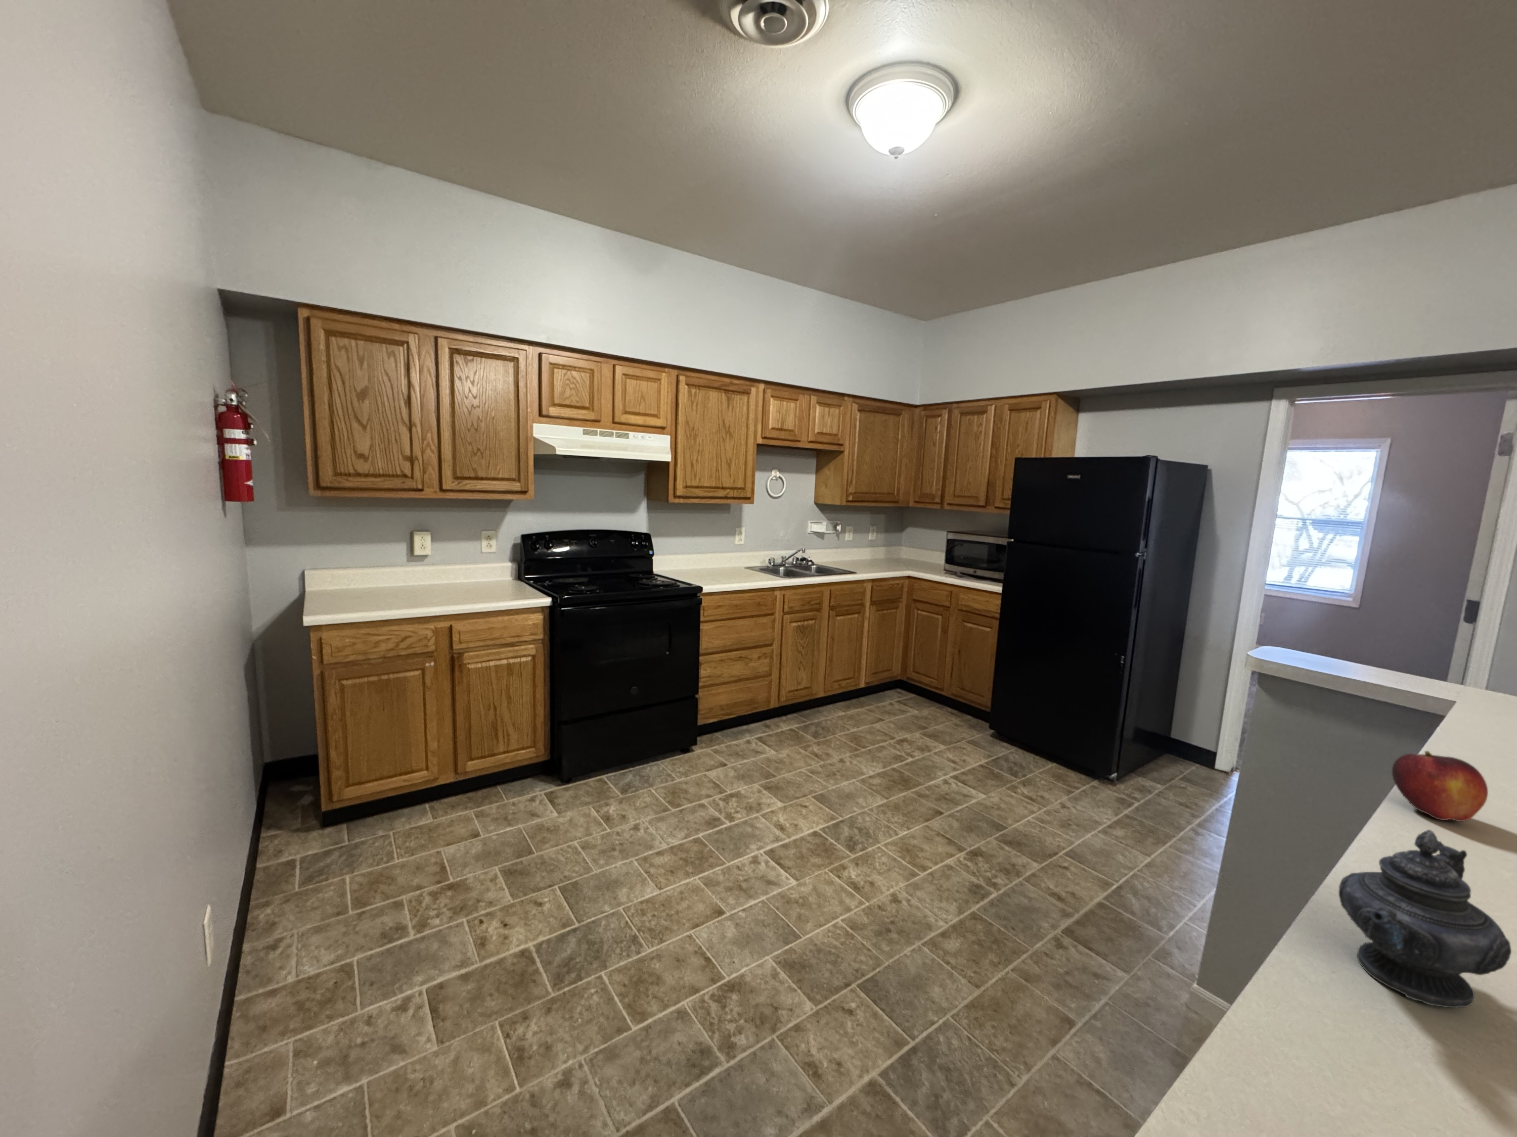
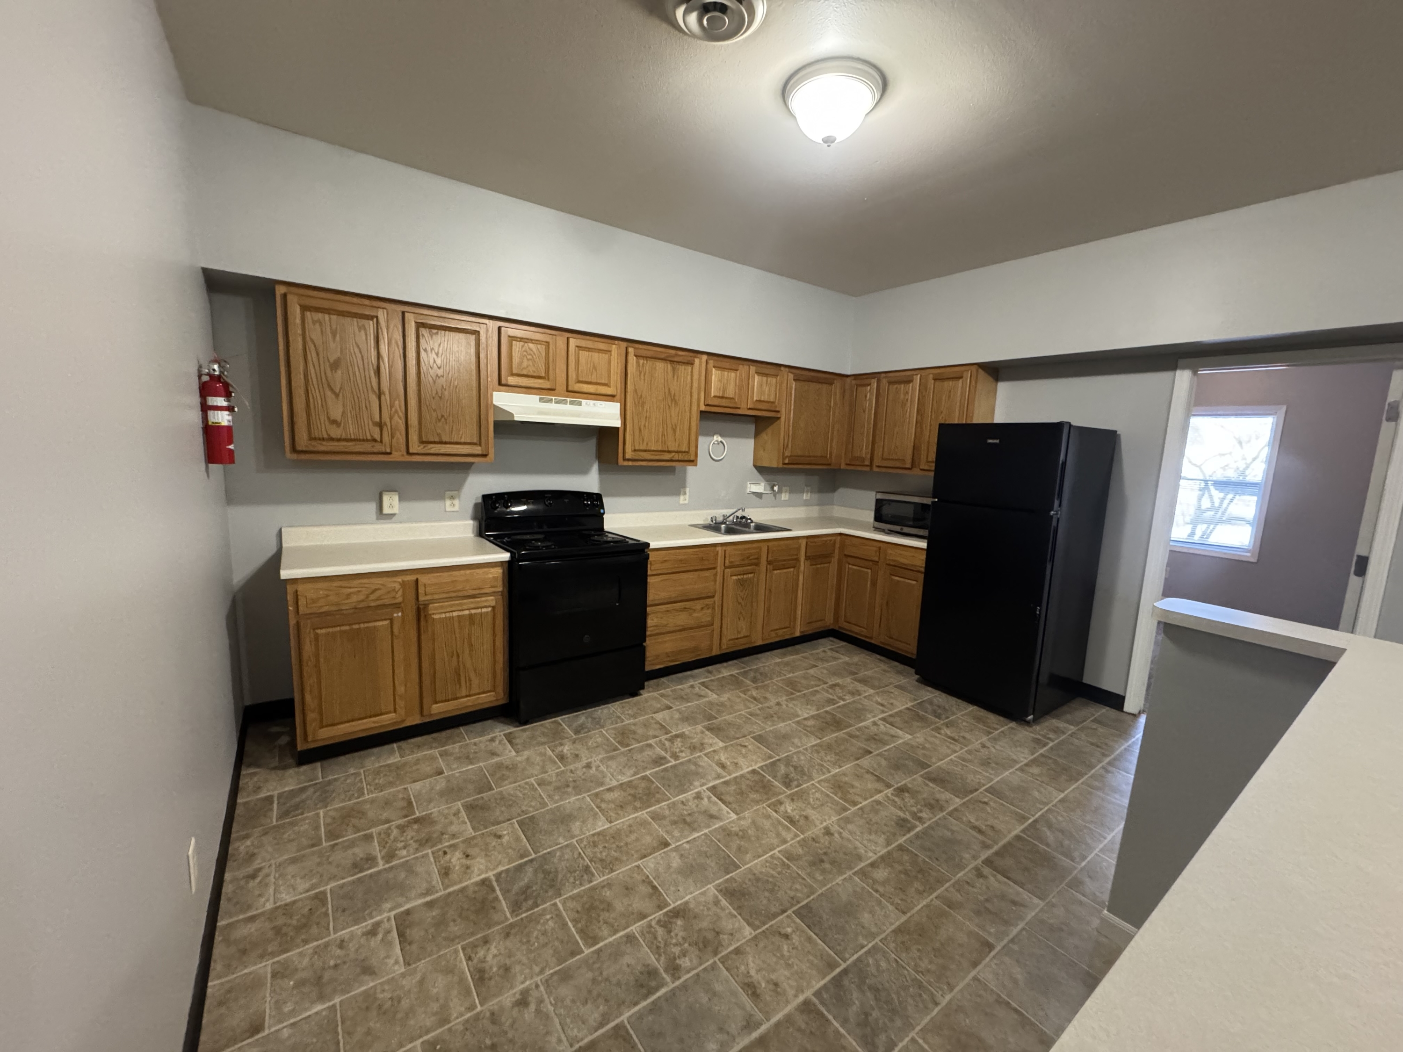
- teapot (1419, 909)
- fruit (1438, 783)
